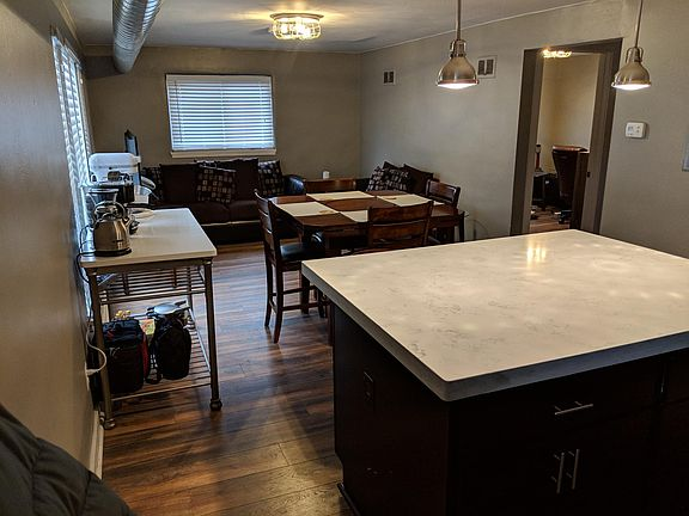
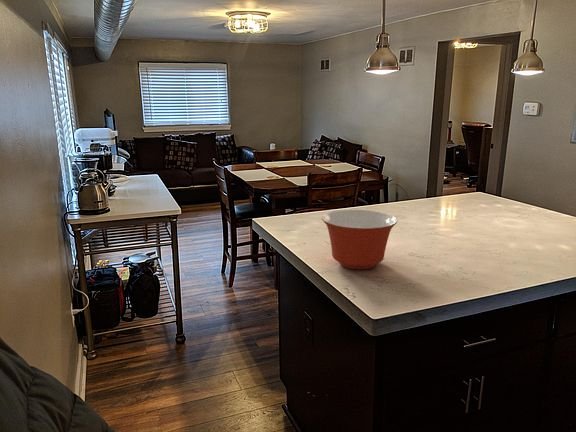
+ mixing bowl (358, 240)
